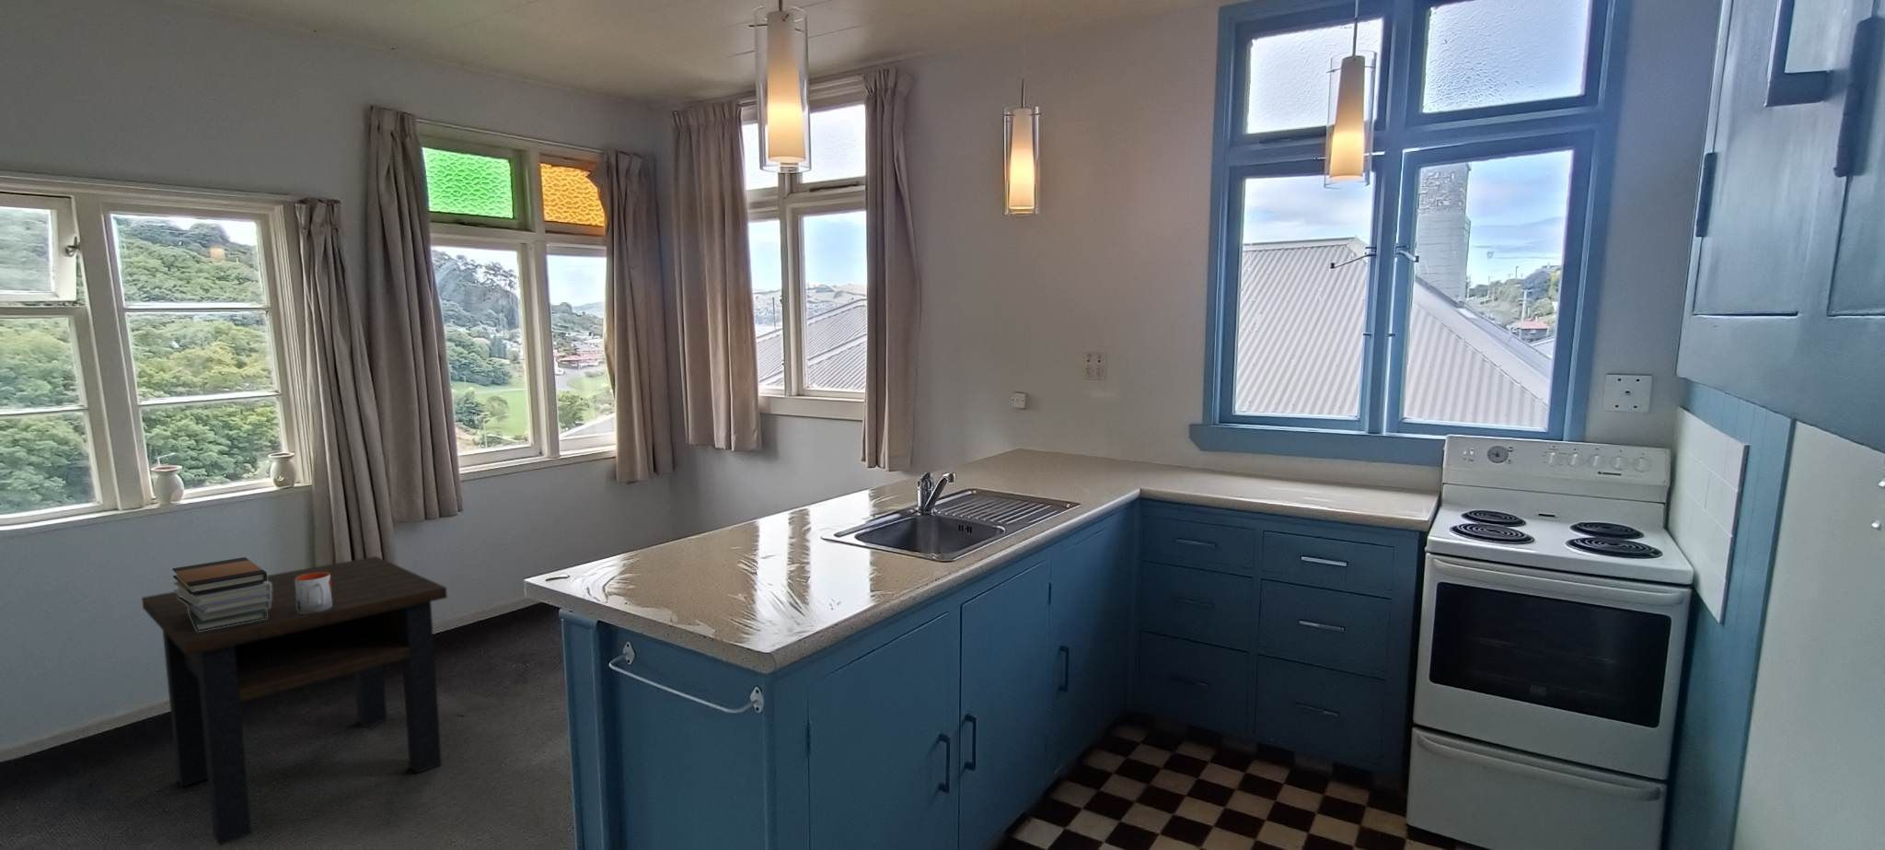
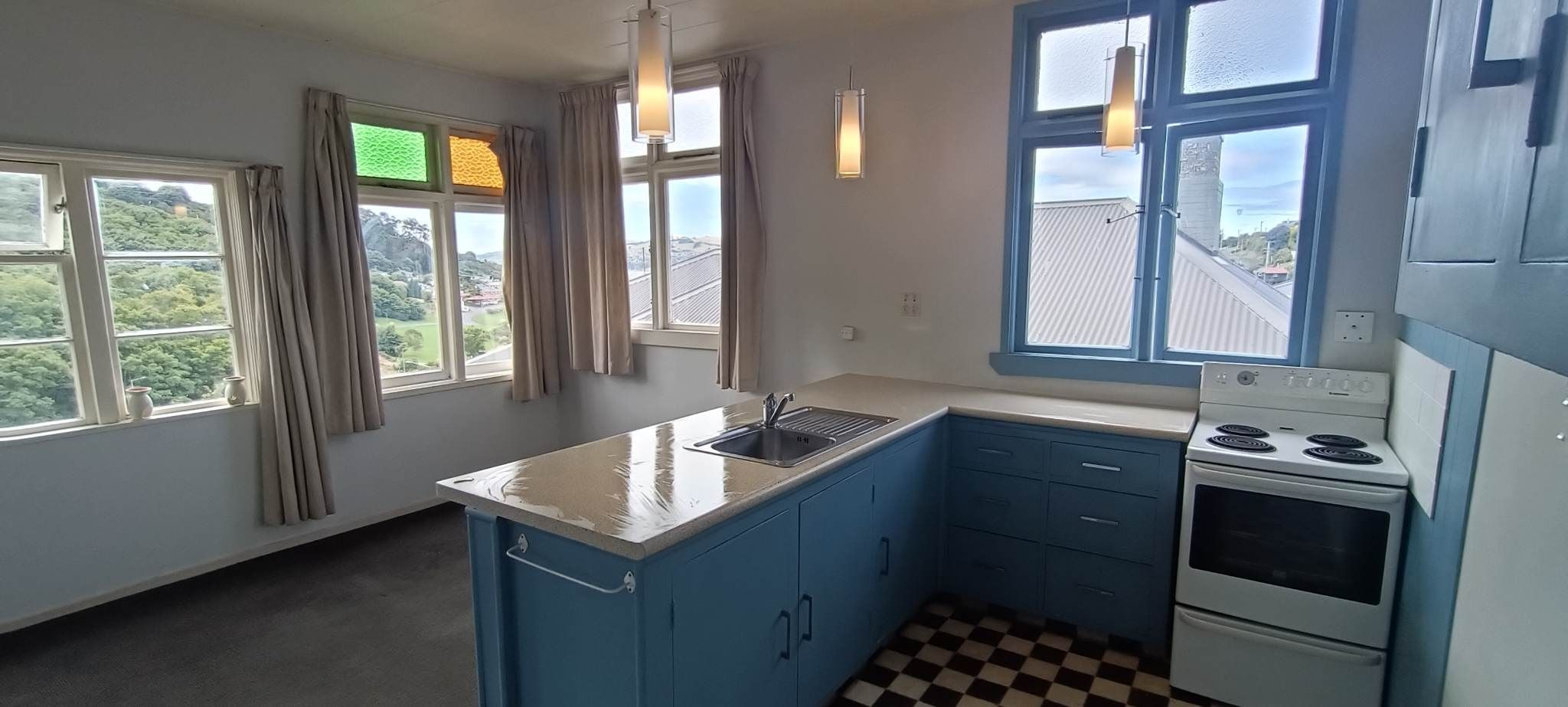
- book stack (222, 593)
- side table (304, 683)
- mug (316, 593)
